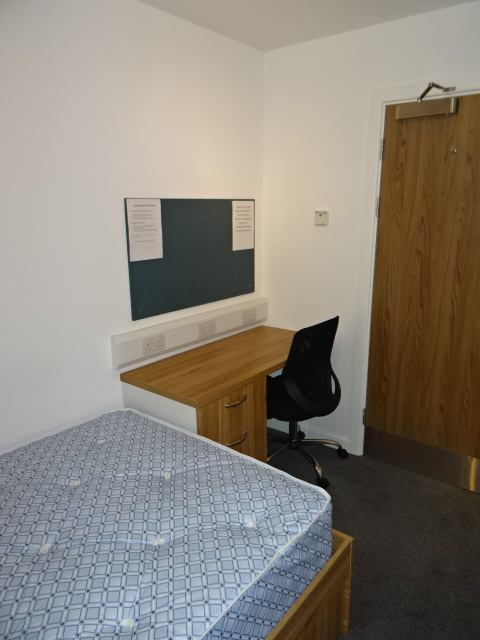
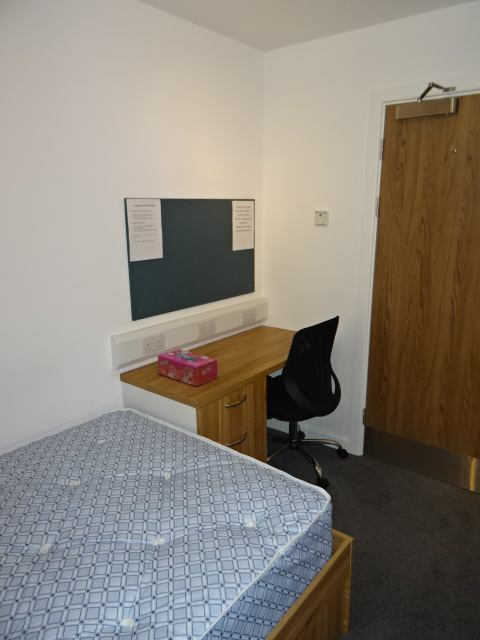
+ tissue box (187, 366)
